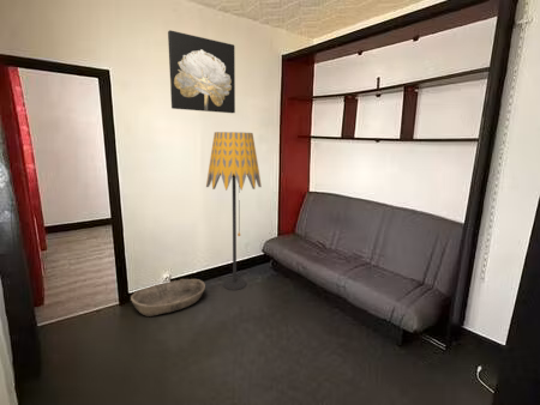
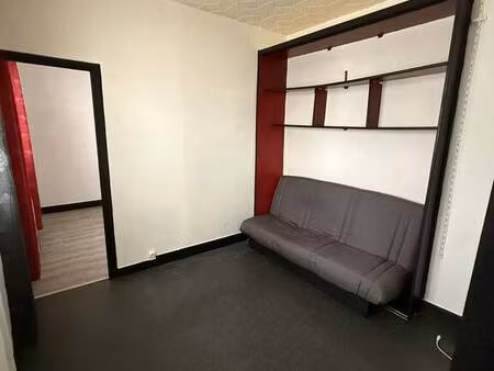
- wall art (204, 75)
- basket (169, 296)
- floor lamp (234, 212)
